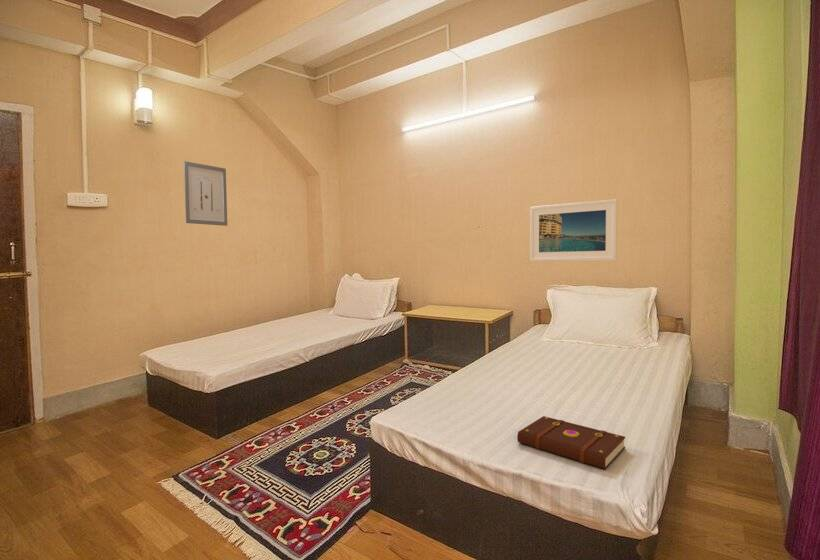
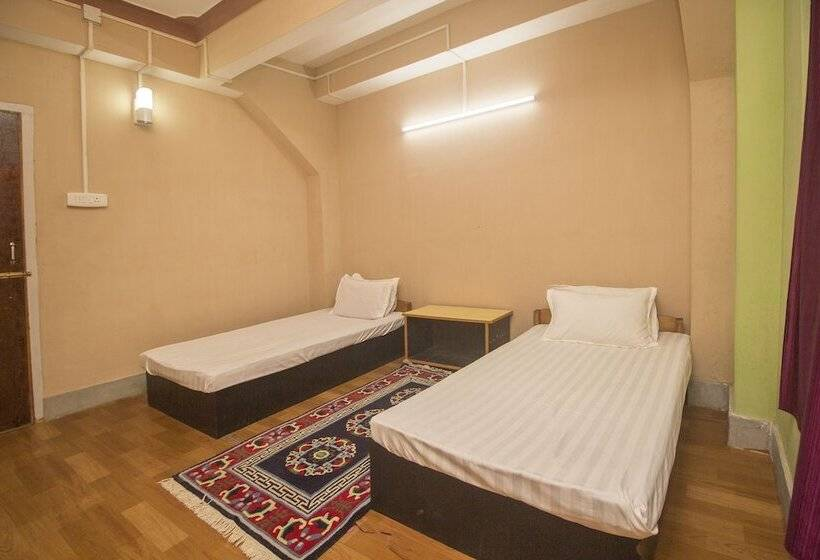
- book (570, 439)
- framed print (571, 232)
- wall art (206, 194)
